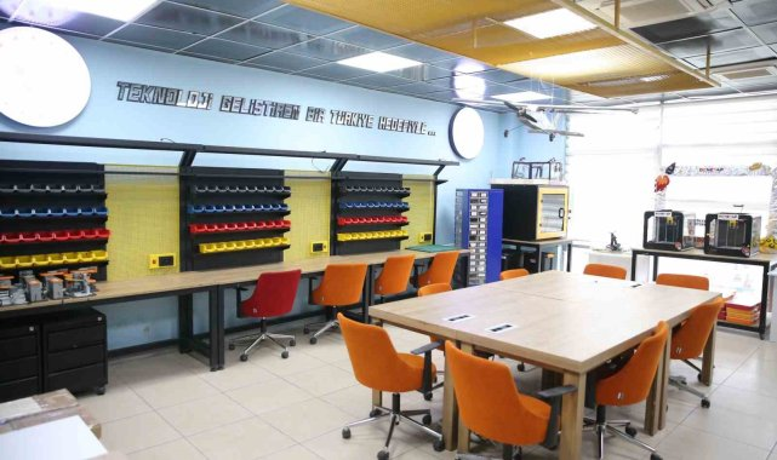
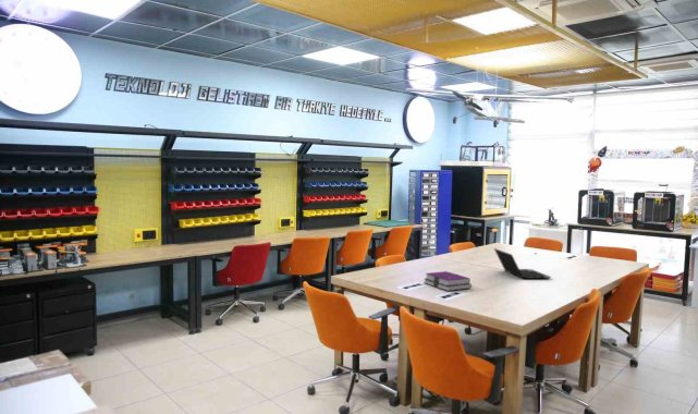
+ laptop computer (516, 264)
+ hardback book (446, 280)
